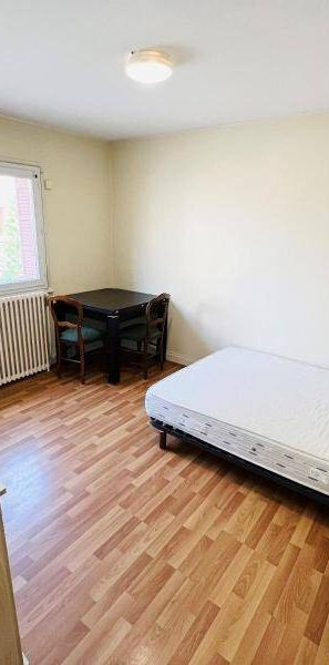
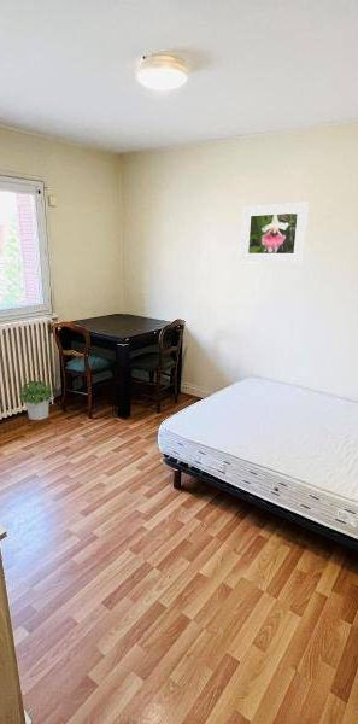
+ potted plant (36, 398)
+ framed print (271, 234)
